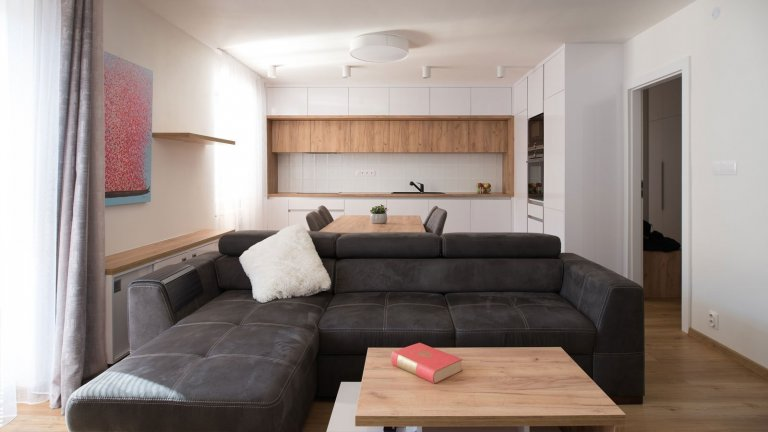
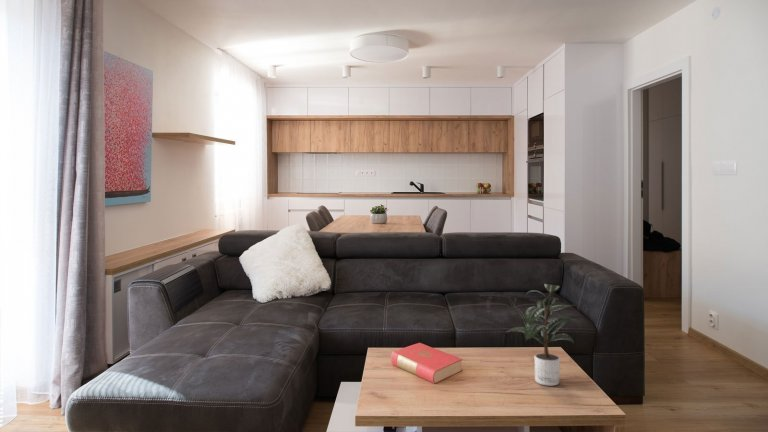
+ potted plant (541, 334)
